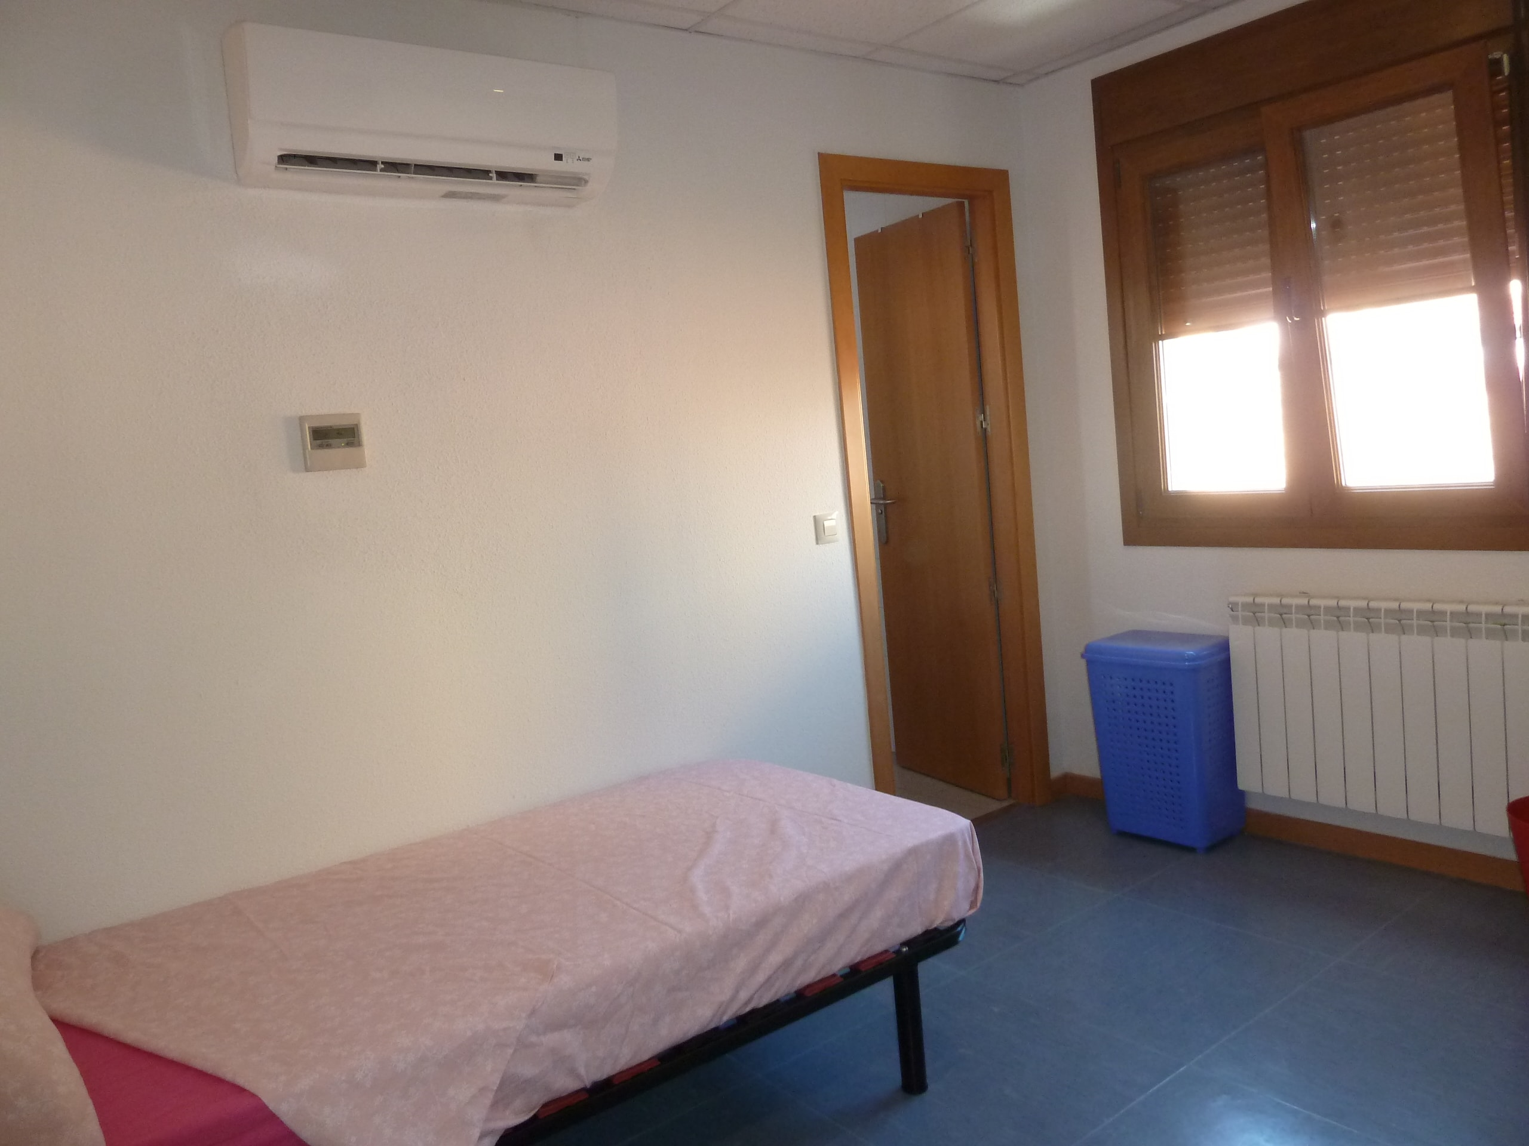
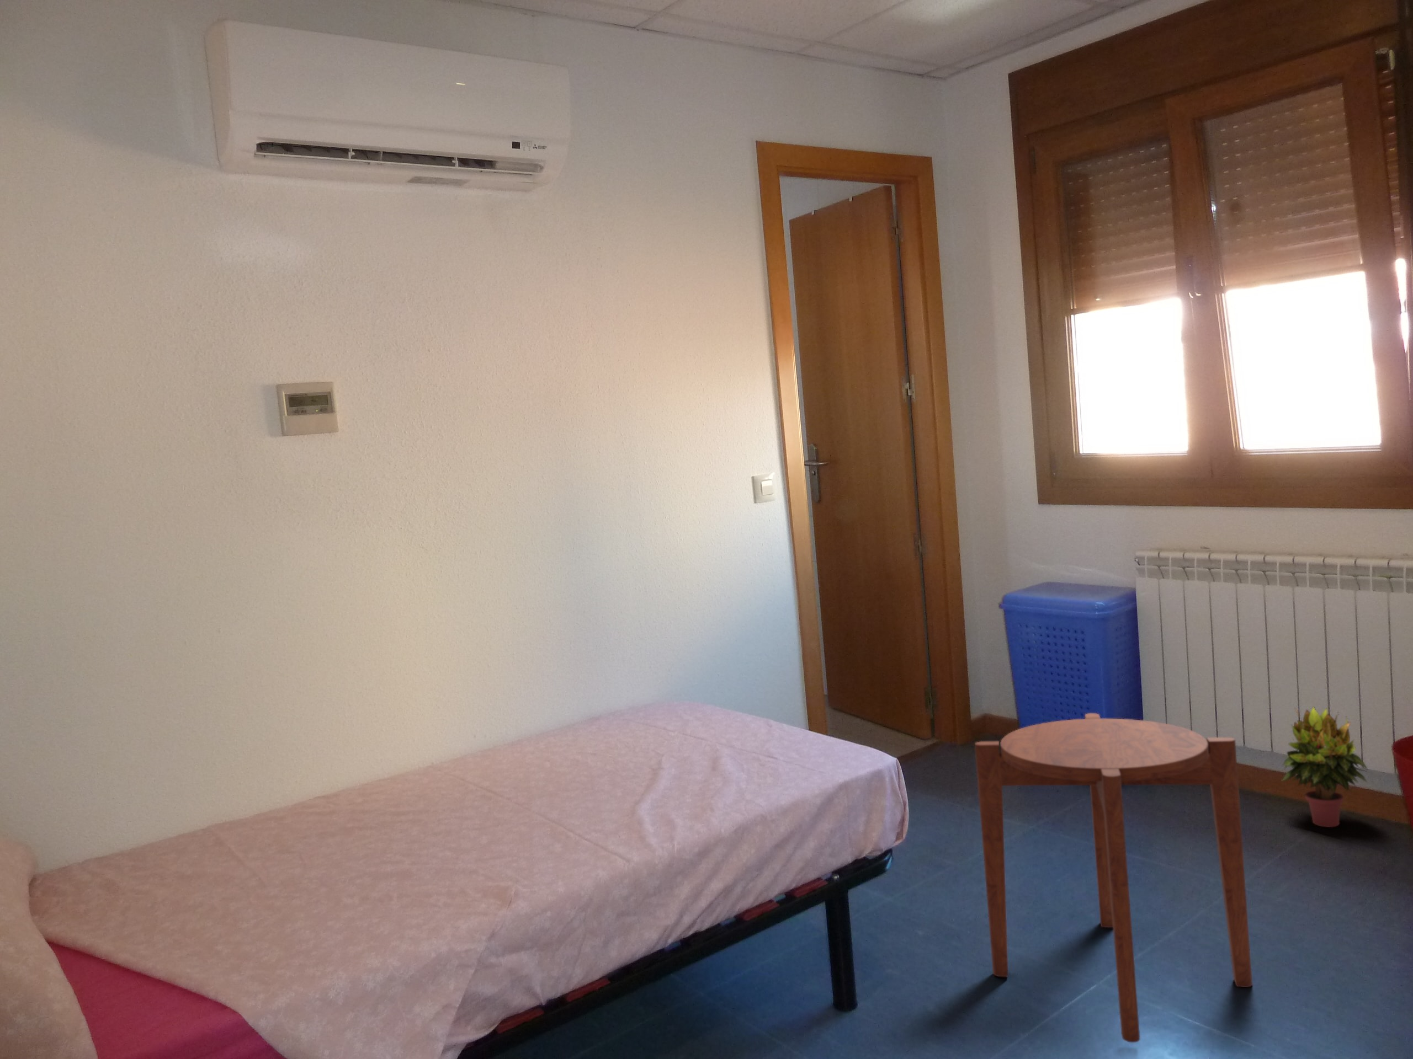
+ side table (1109, 860)
+ potted plant (1325, 765)
